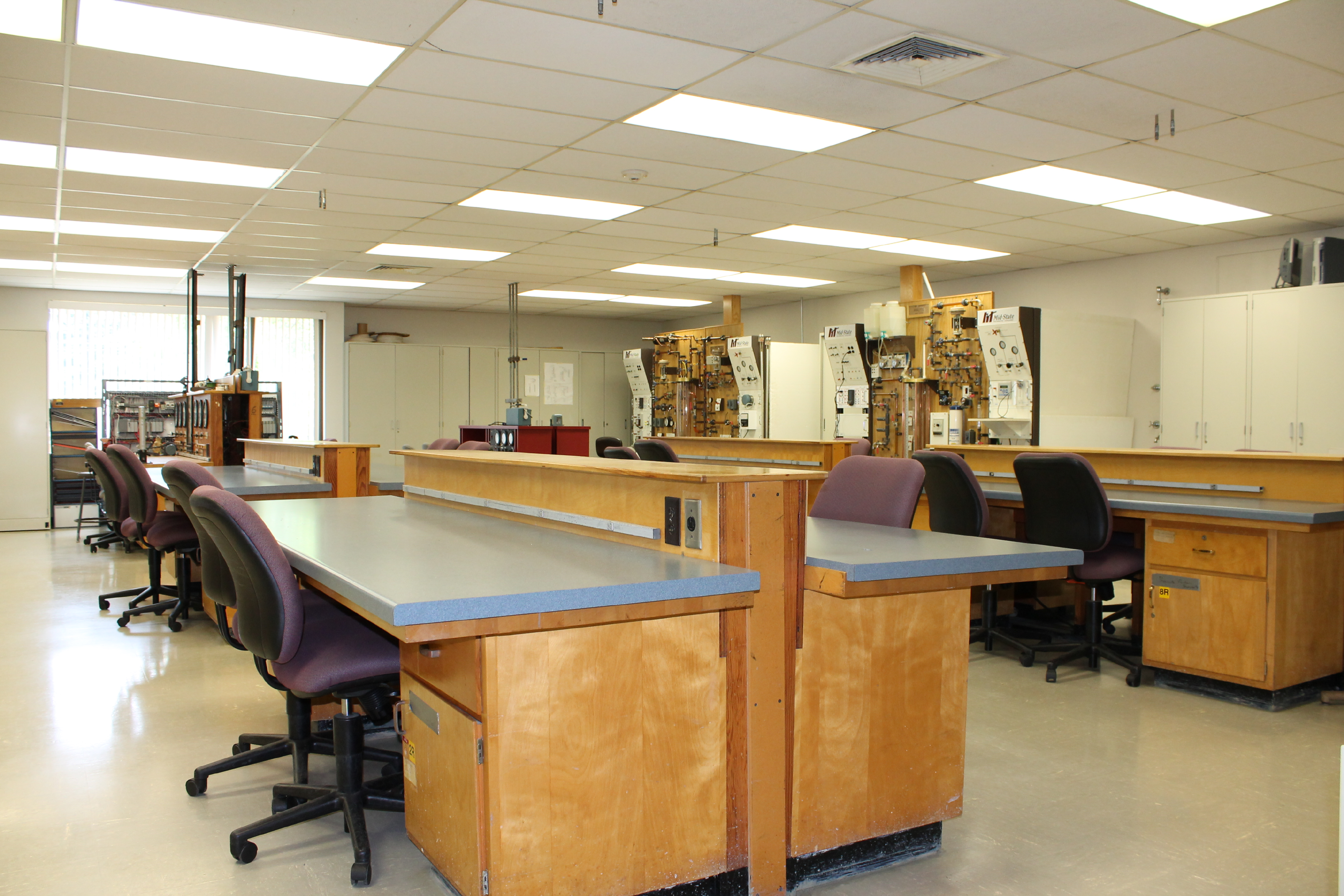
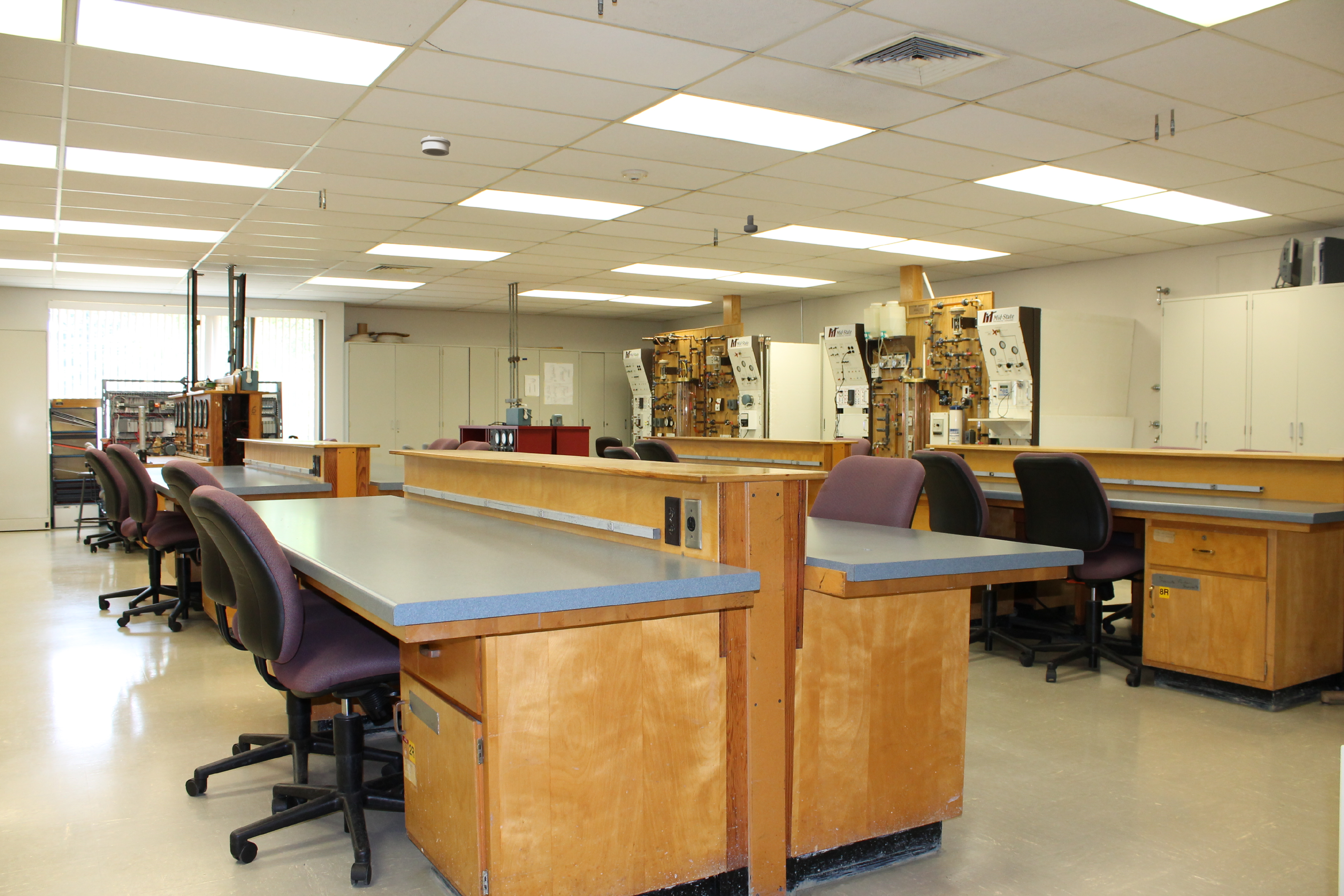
+ security camera (751, 223)
+ smoke detector (435, 144)
